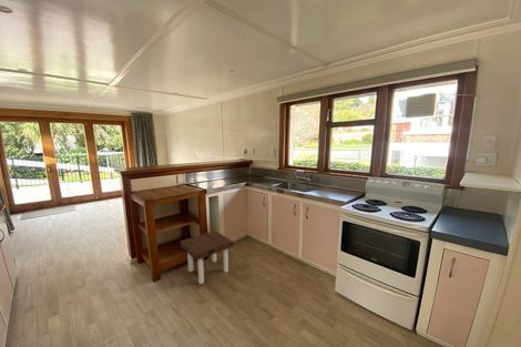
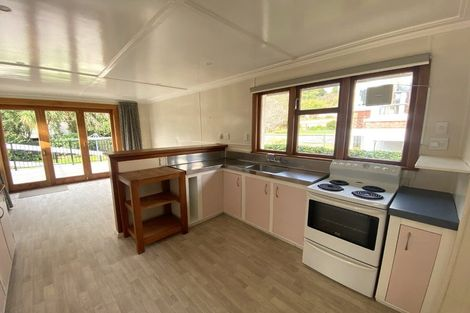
- side table (206, 256)
